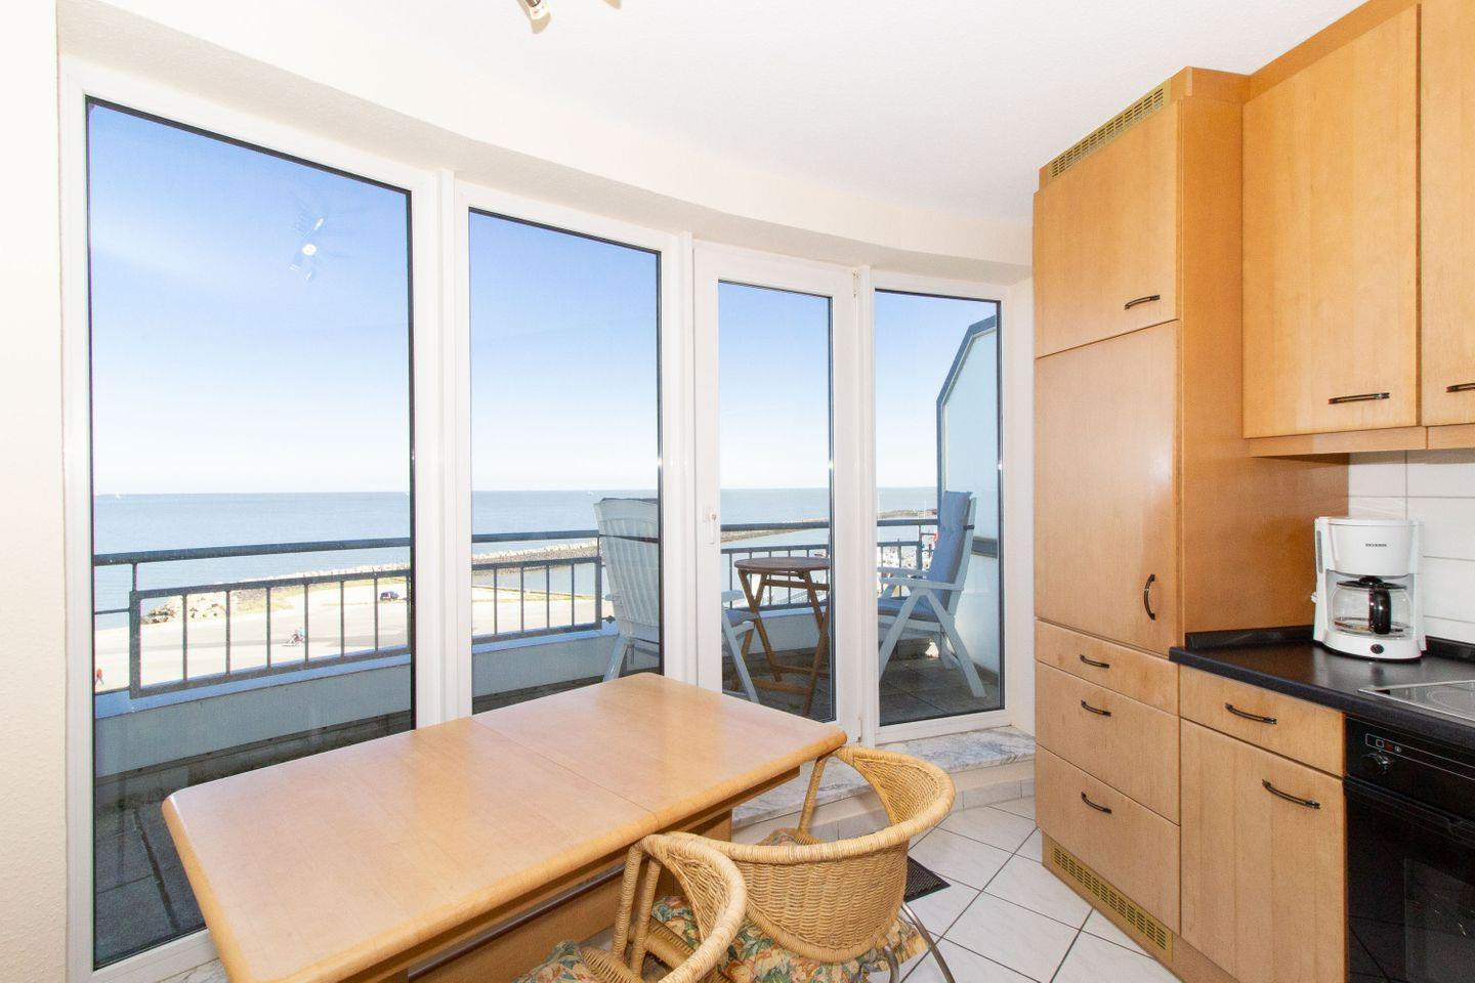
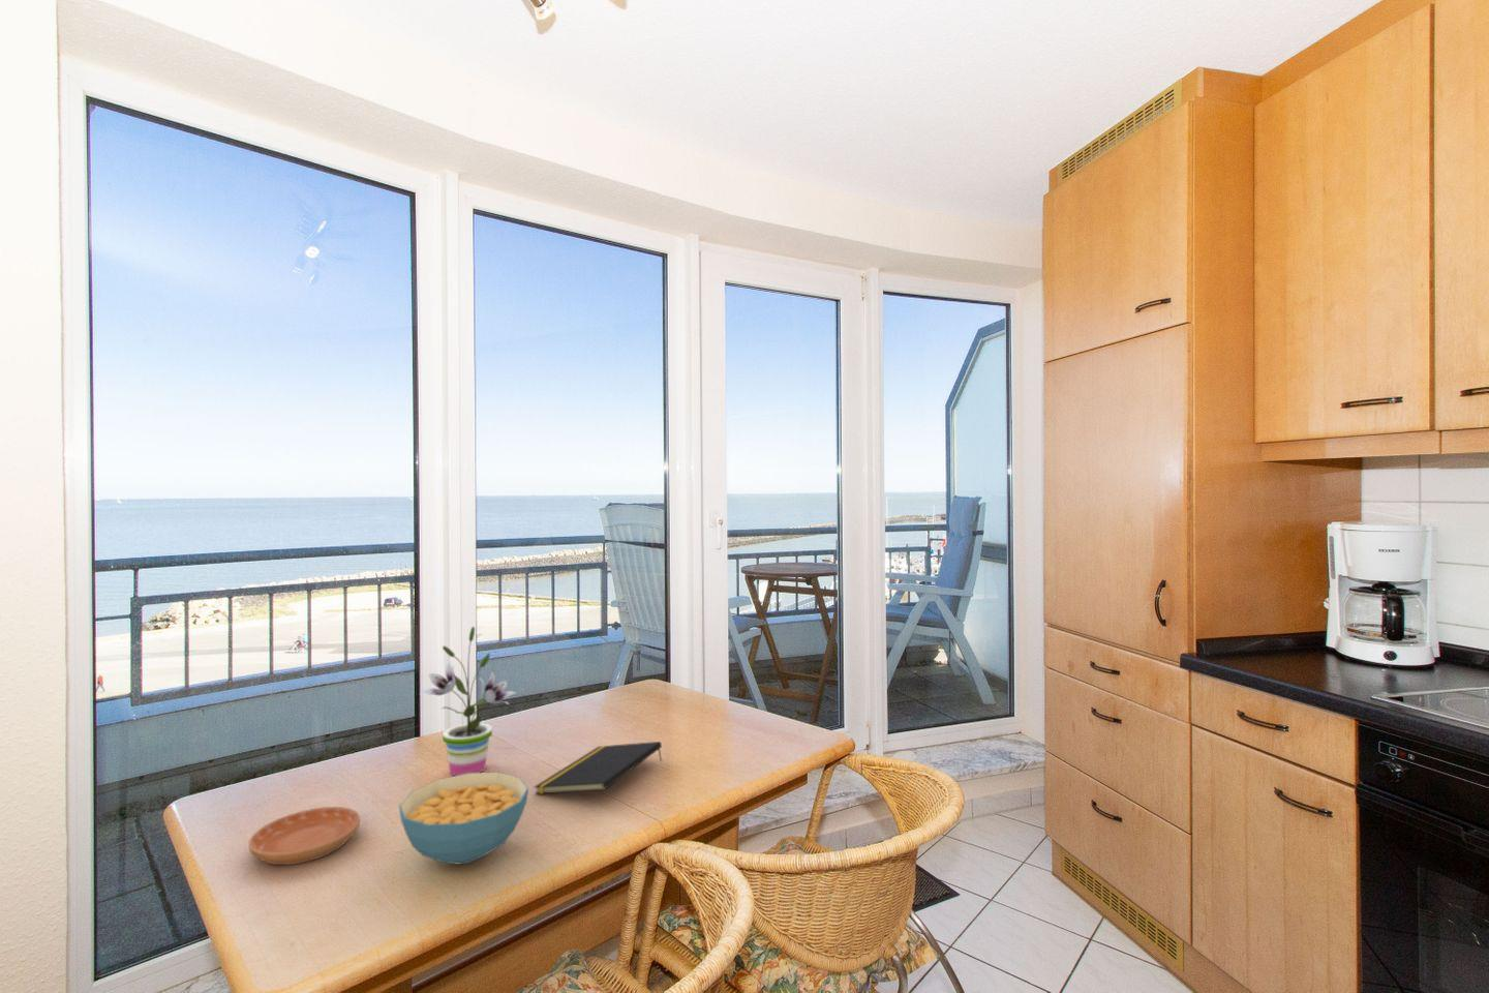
+ notepad (600, 766)
+ cereal bowl (465, 826)
+ potted plant (470, 703)
+ saucer (306, 836)
